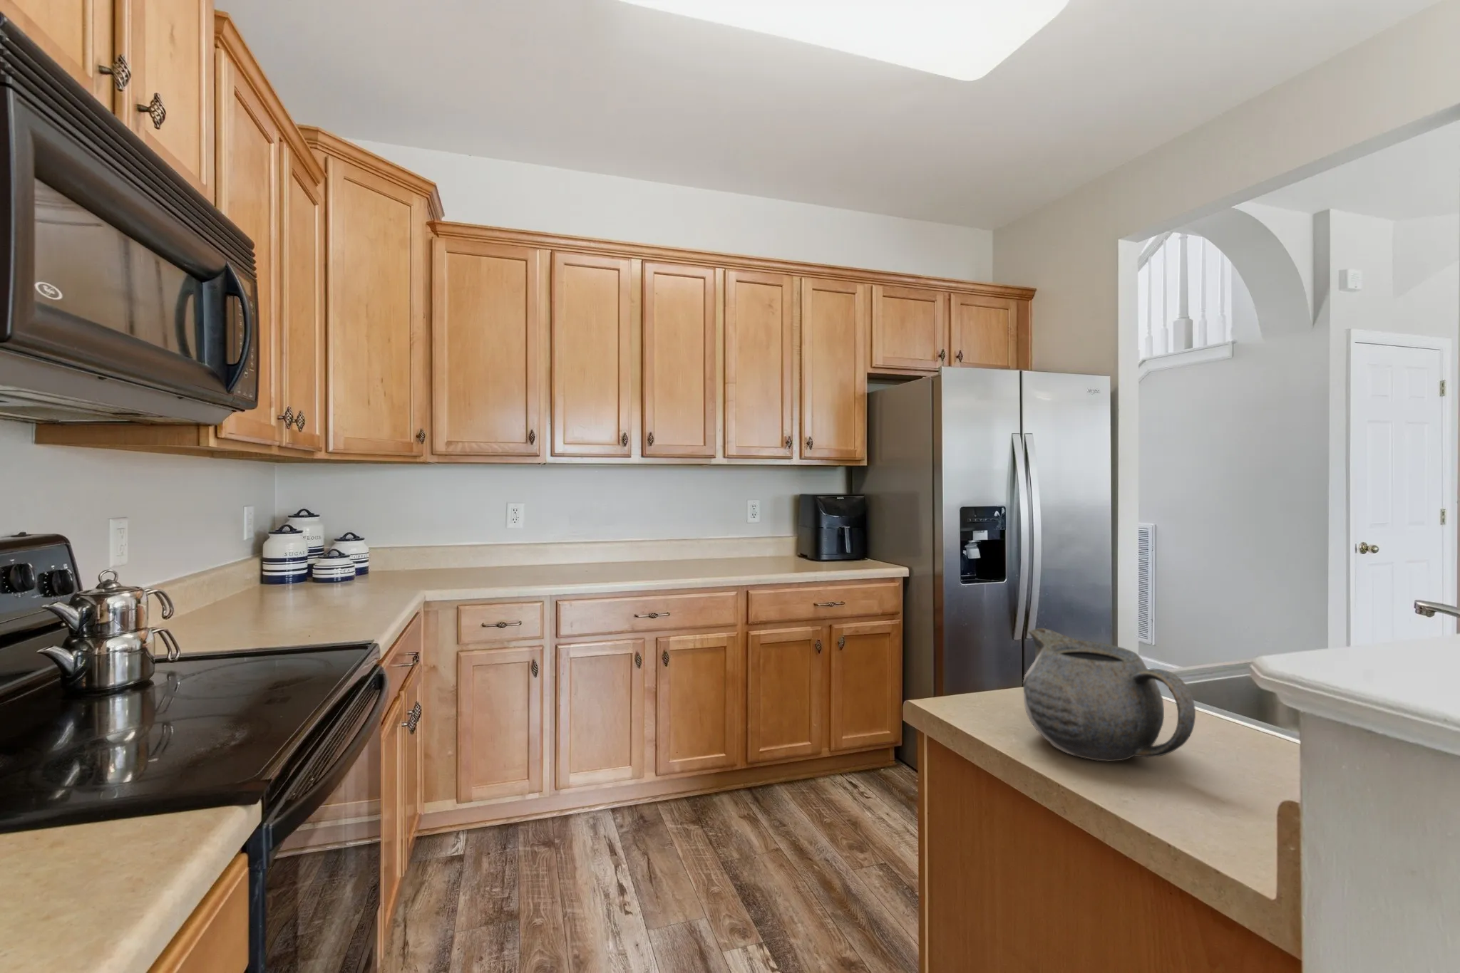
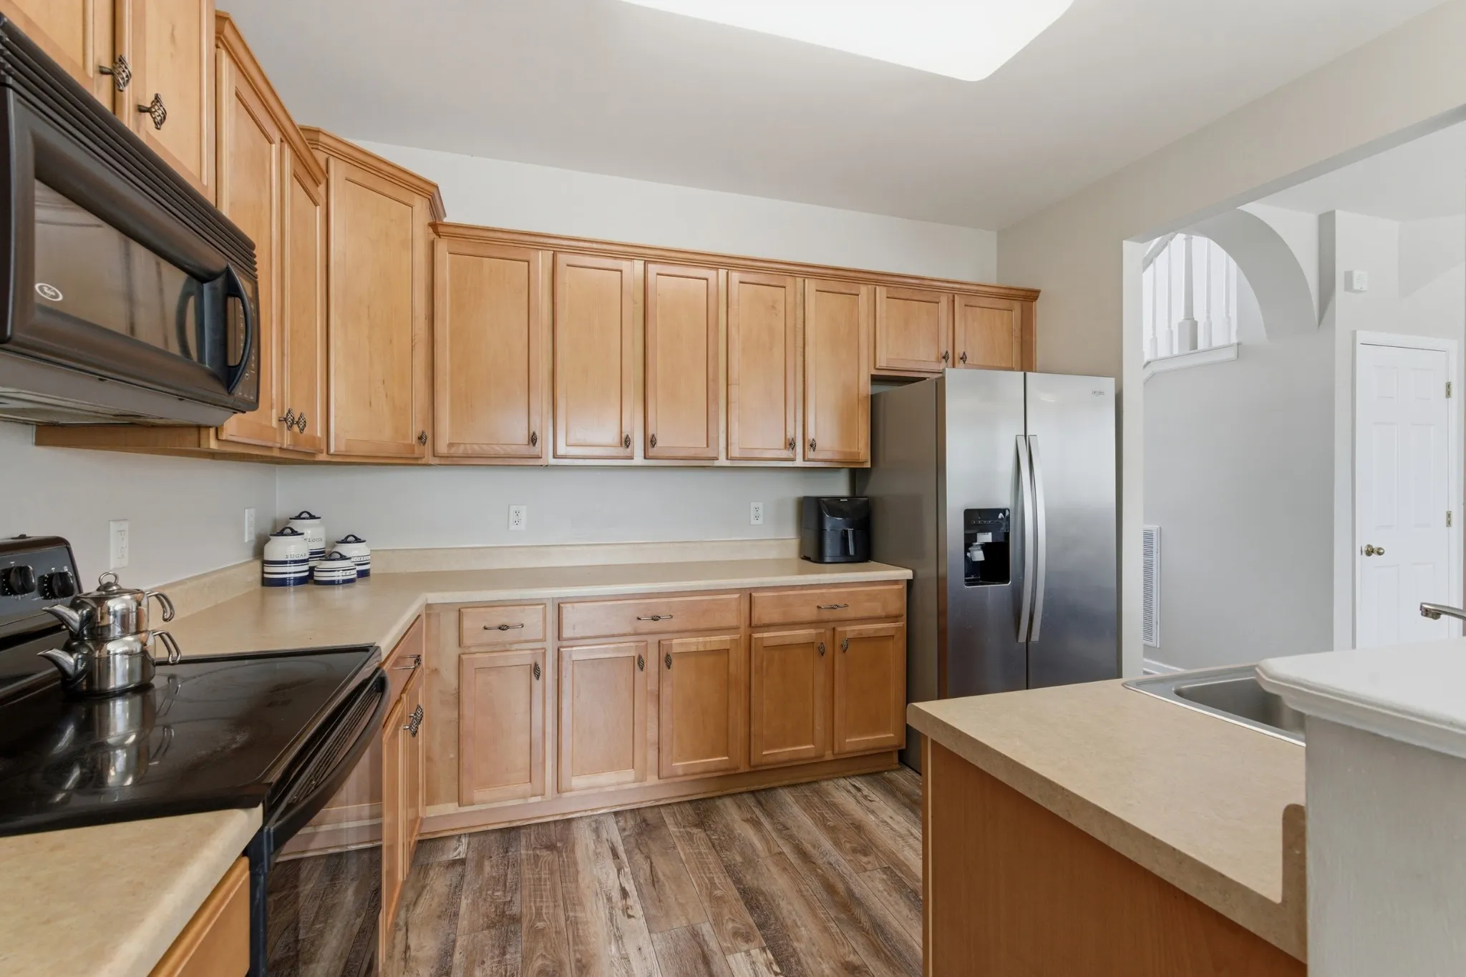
- teapot (1100, 696)
